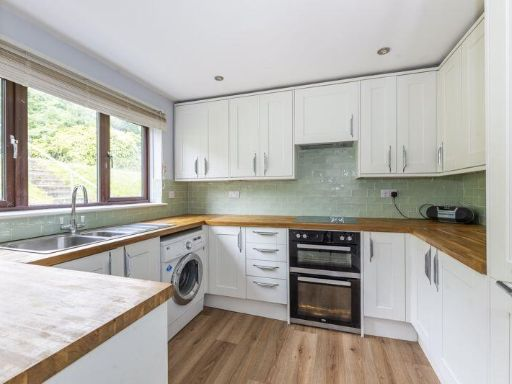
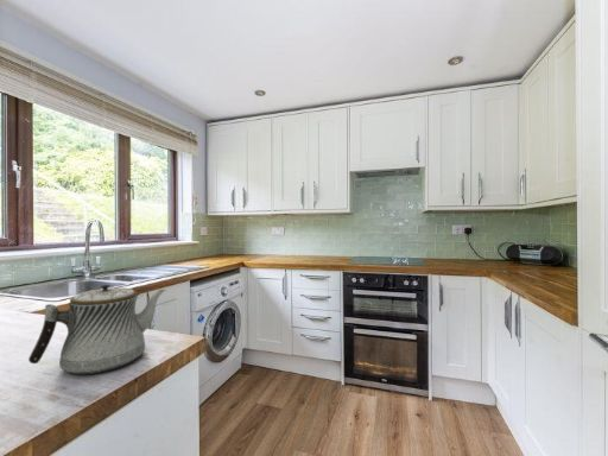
+ teapot (107, 322)
